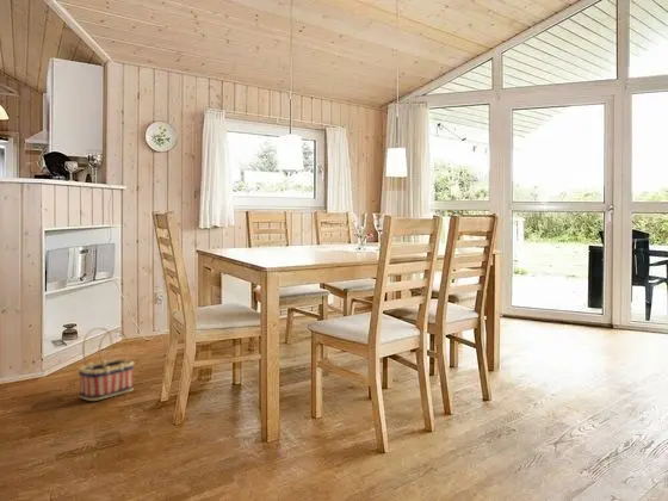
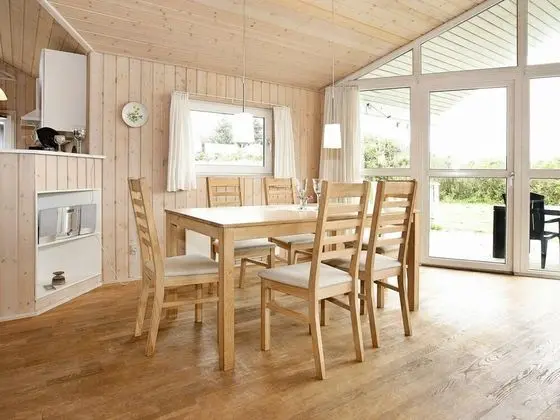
- basket (106, 361)
